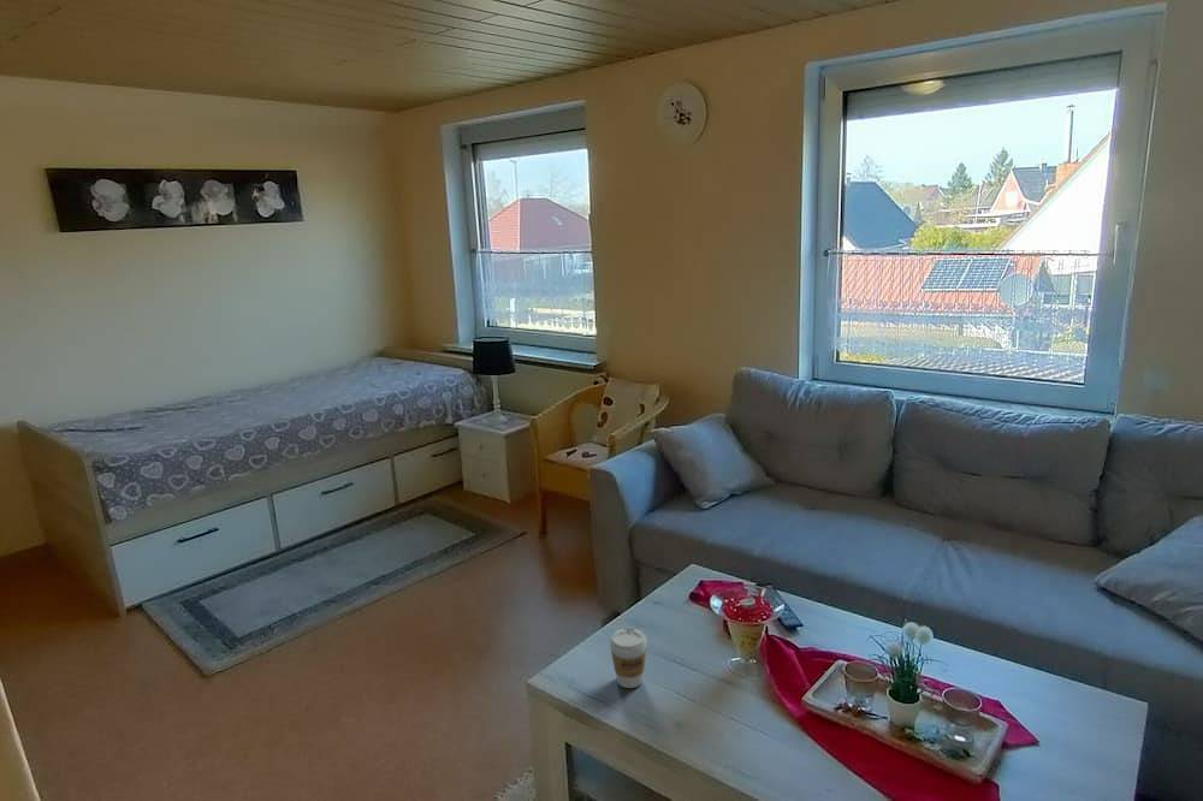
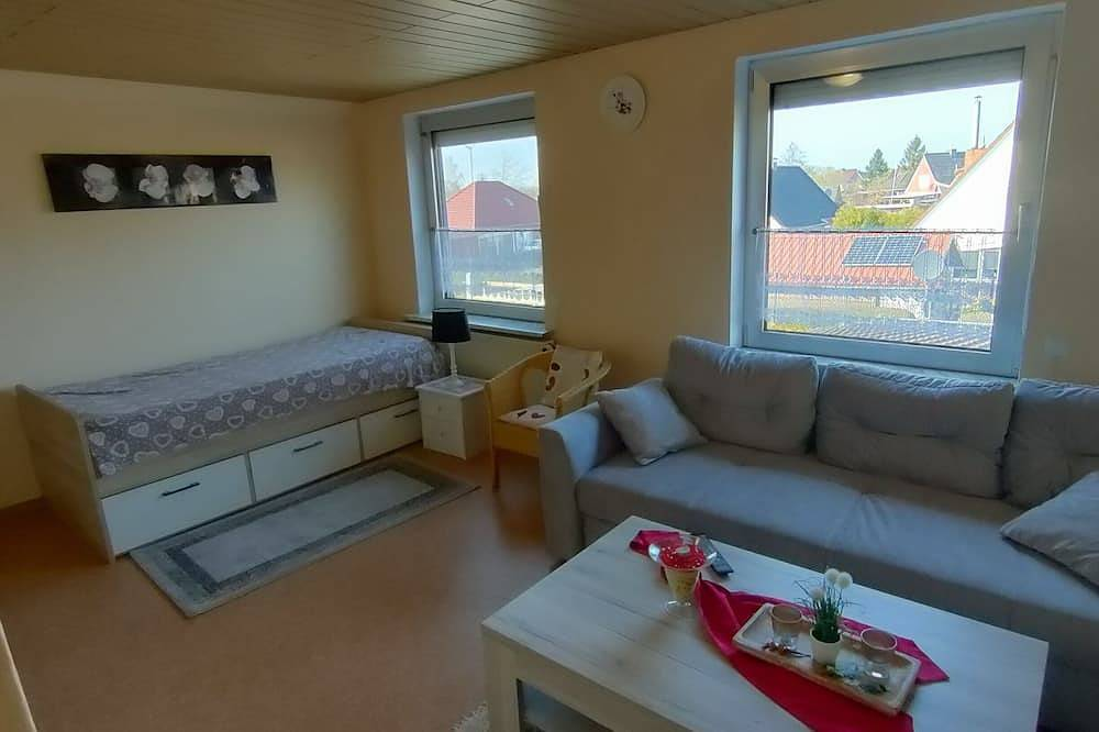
- coffee cup (628, 658)
